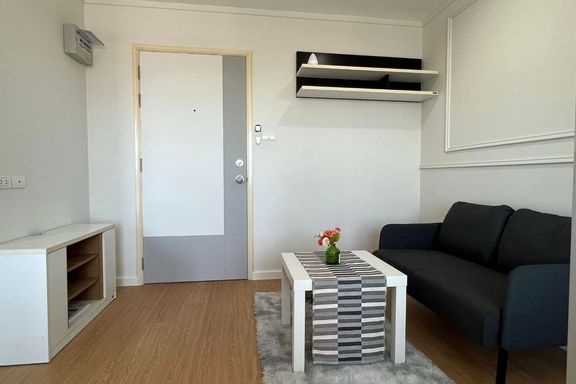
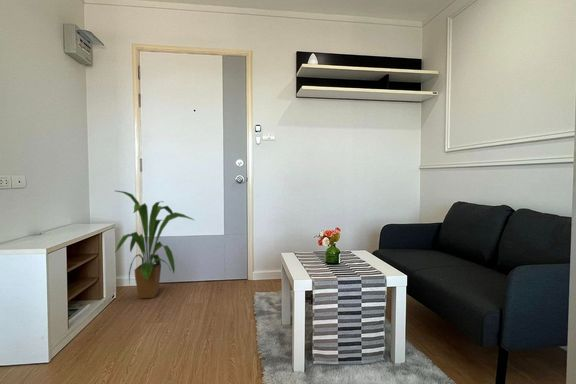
+ house plant (157, 243)
